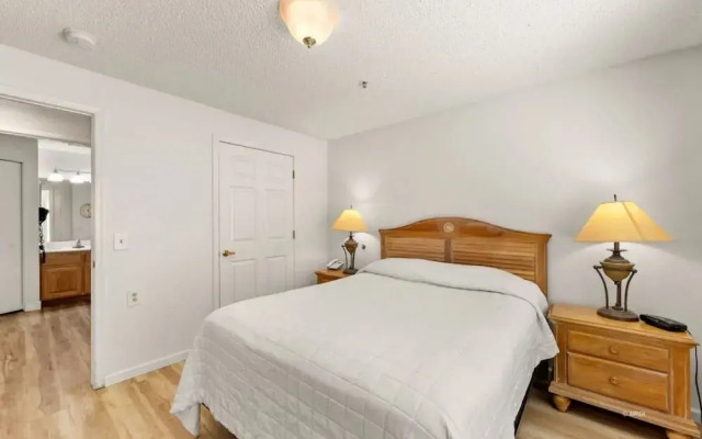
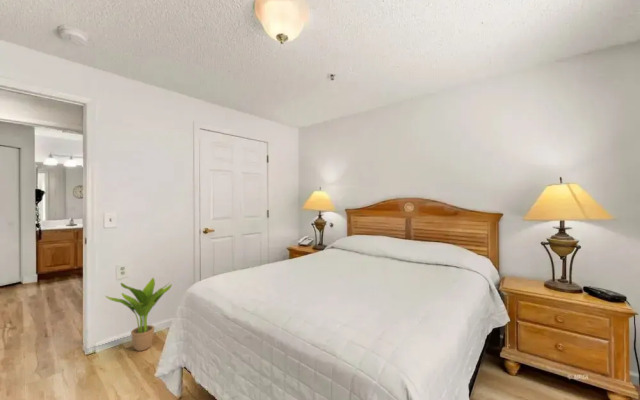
+ potted plant (147, 312)
